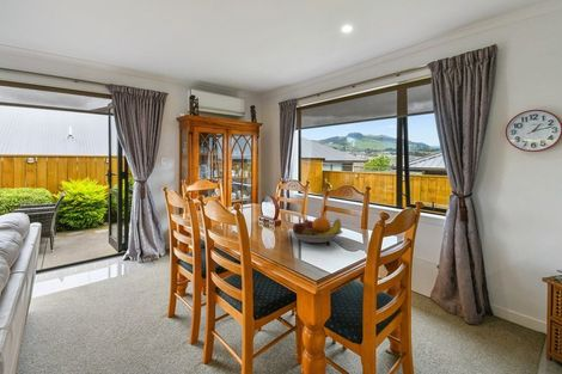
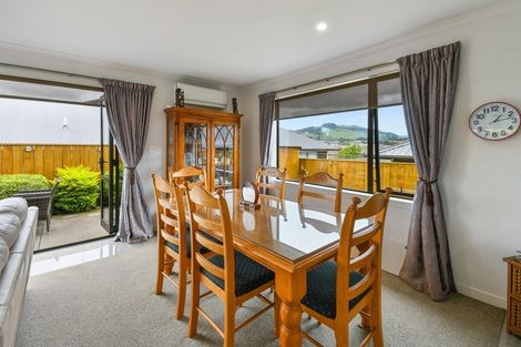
- fruit bowl (314, 228)
